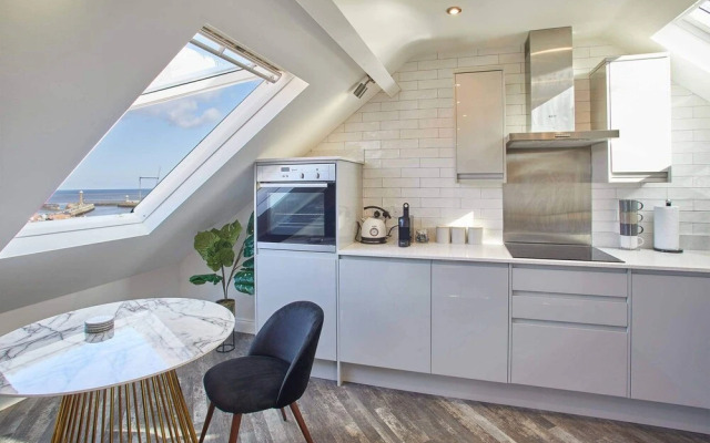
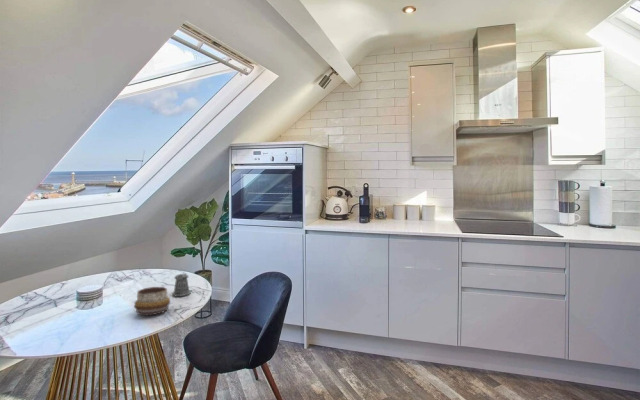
+ decorative bowl (152, 301)
+ pepper shaker (182, 283)
